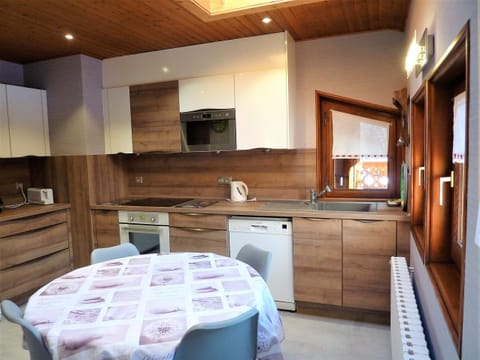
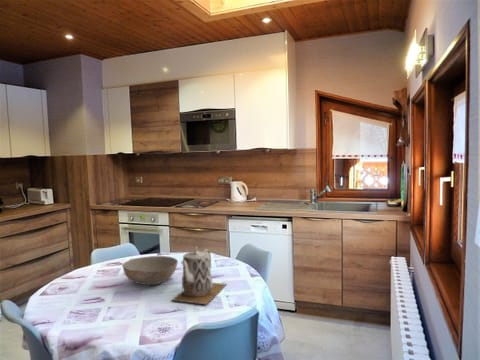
+ bowl (151, 271)
+ teapot (199, 269)
